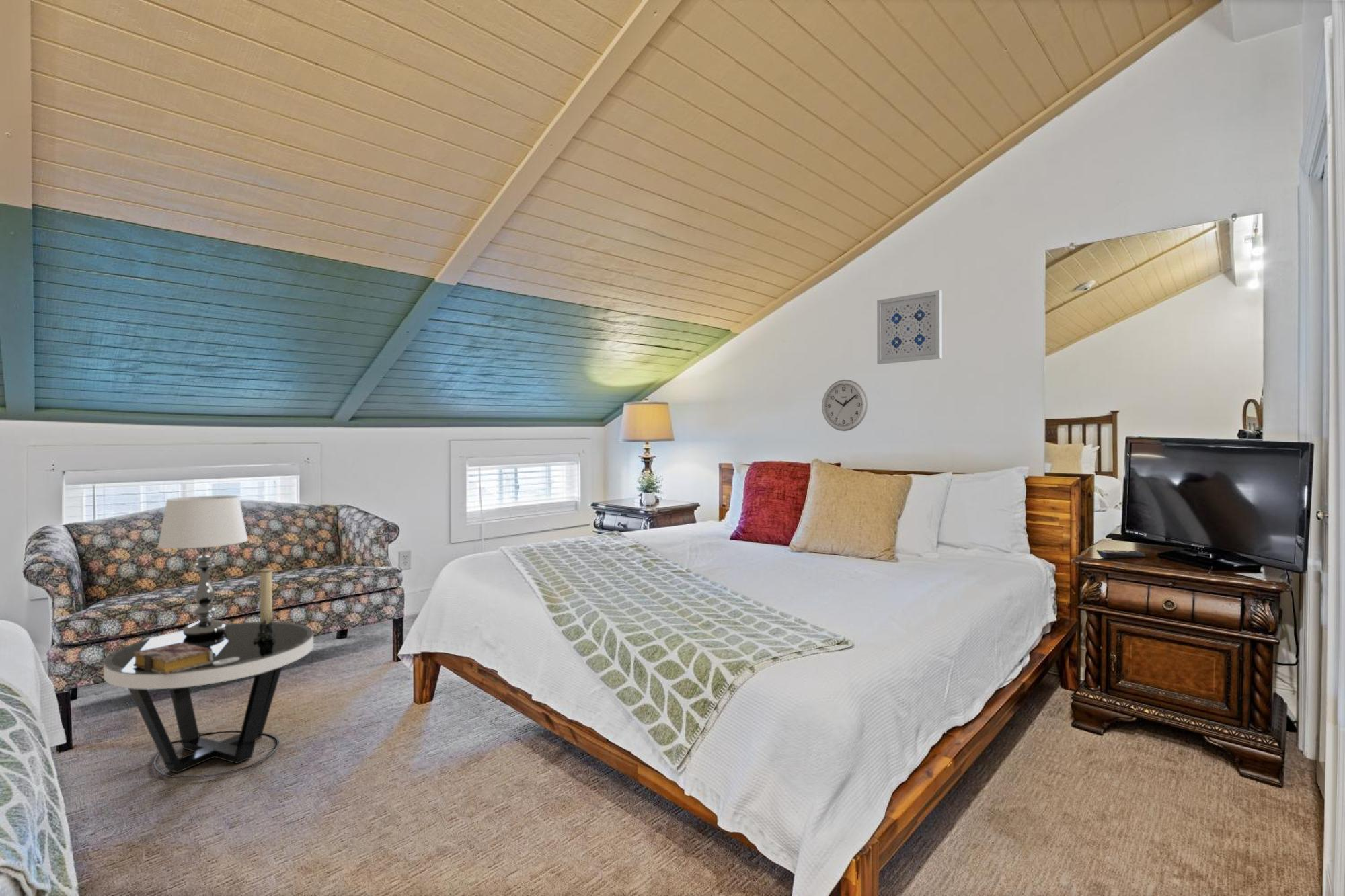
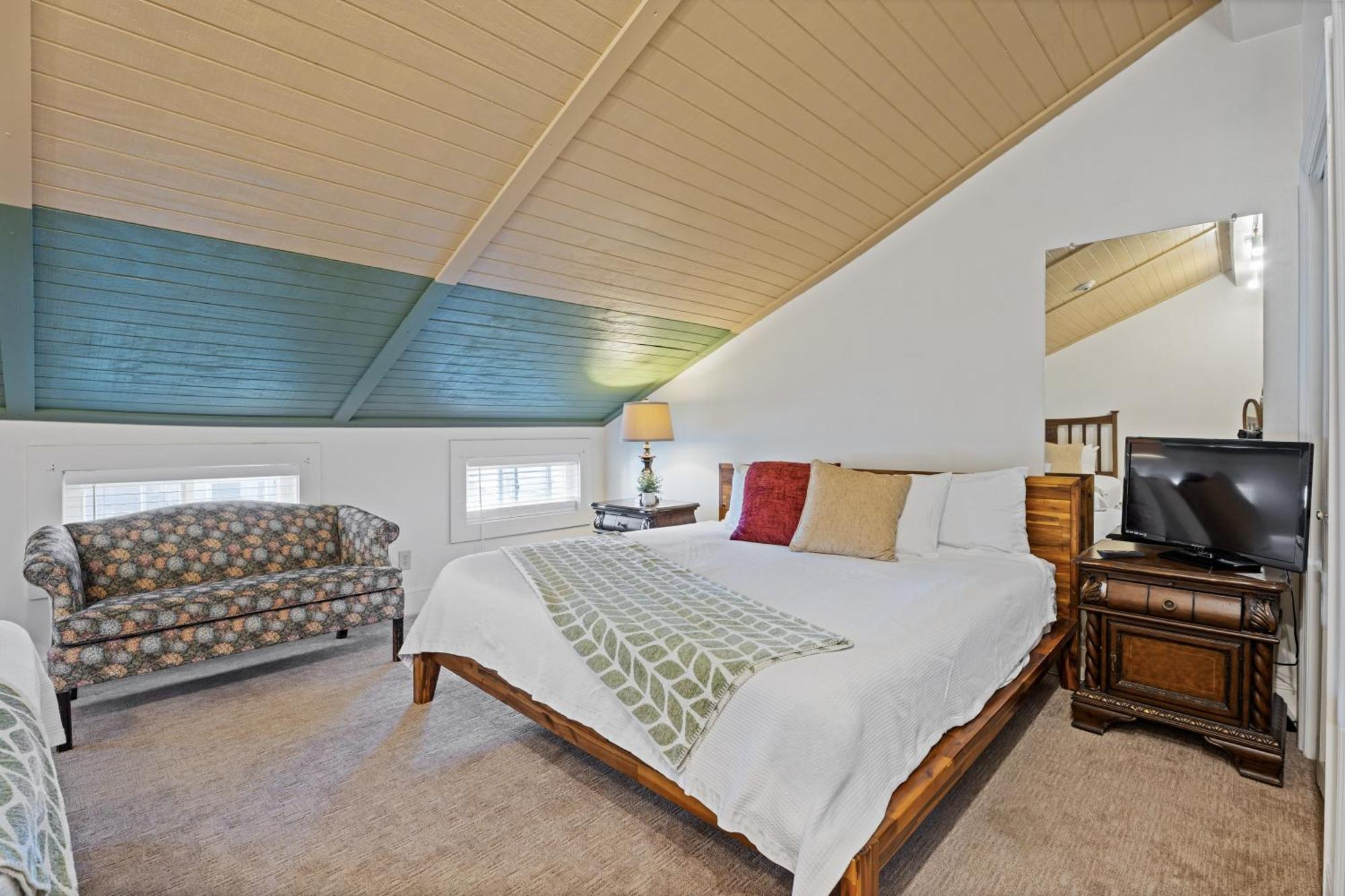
- table lamp (204, 565)
- book (172, 656)
- wall clock (843, 405)
- wall art (908, 328)
- side table (213, 683)
- candle (262, 604)
